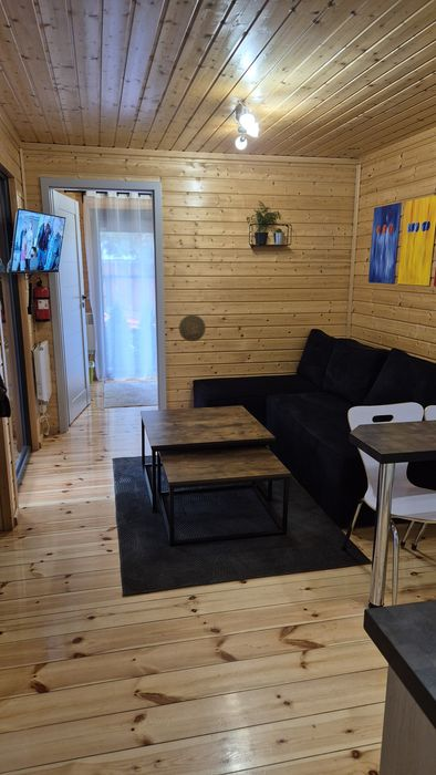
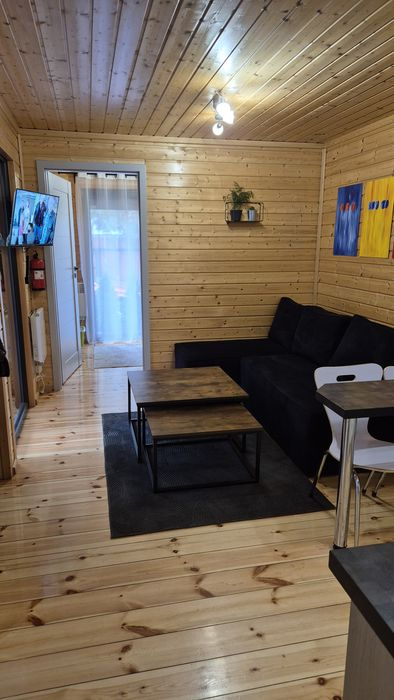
- decorative plate (191, 328)
